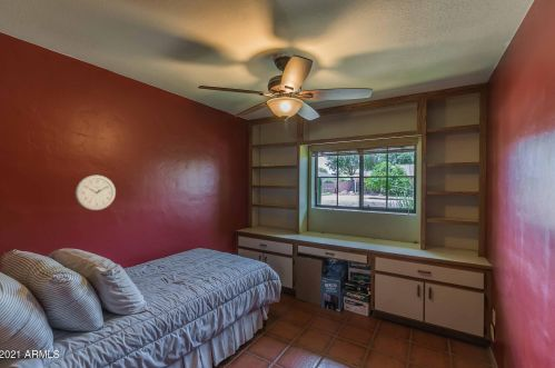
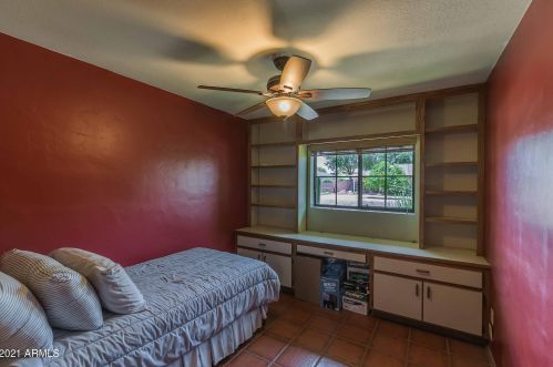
- wall clock (97, 192)
